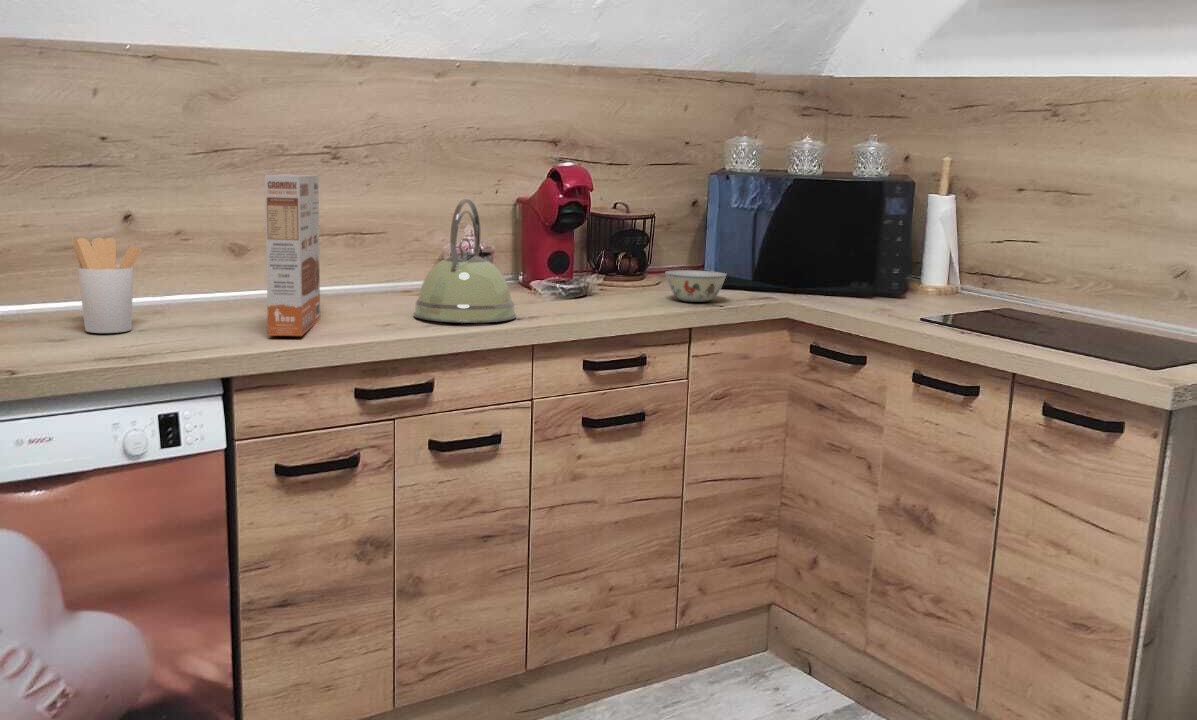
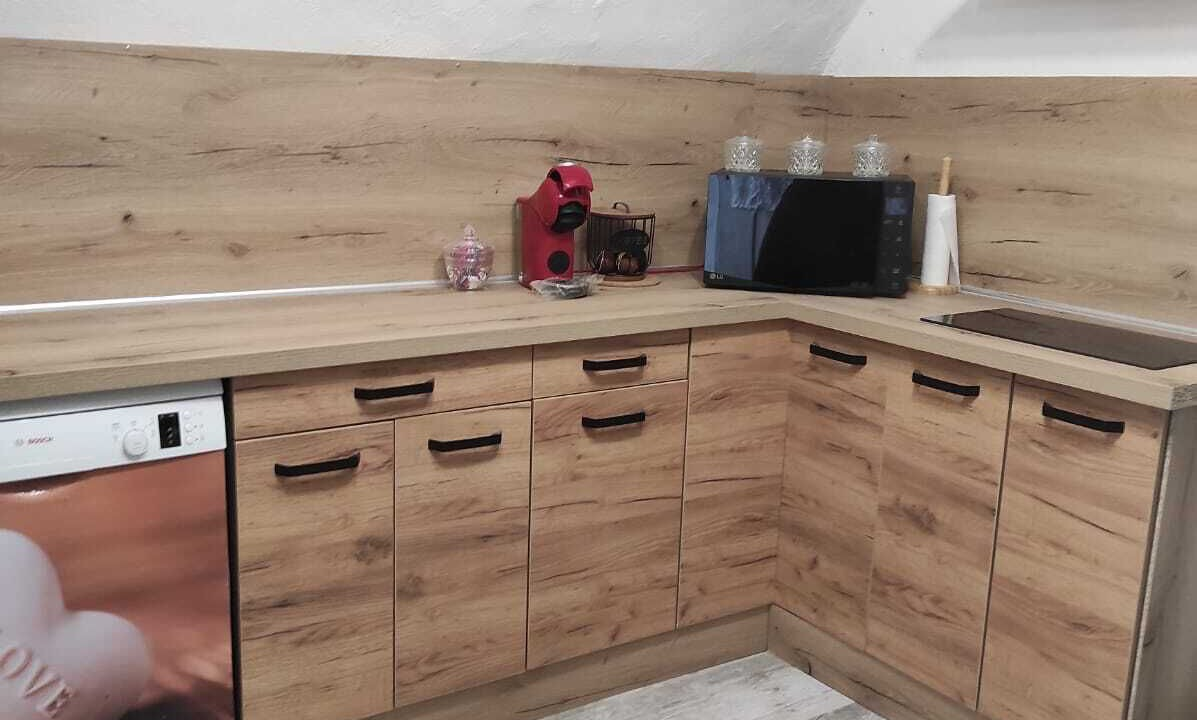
- utensil holder (103, 282)
- chinaware (695, 286)
- cereal box (294, 252)
- kettle (468, 257)
